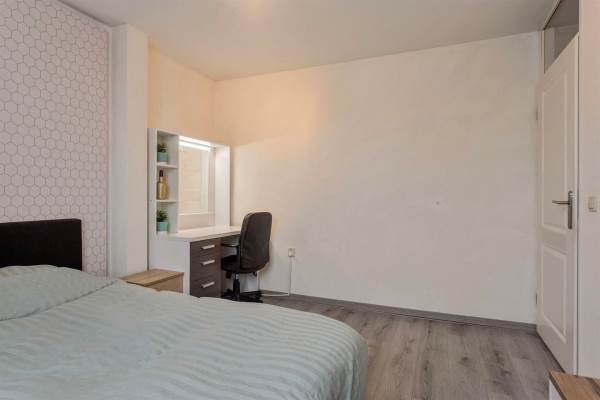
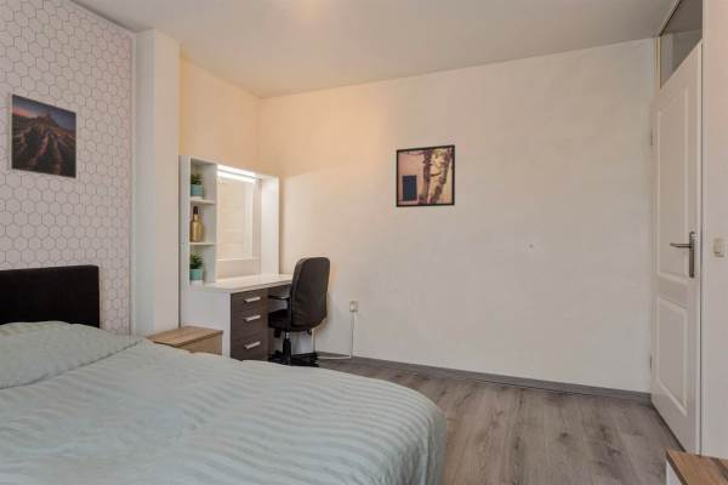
+ wall art (425, 177)
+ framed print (44, 138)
